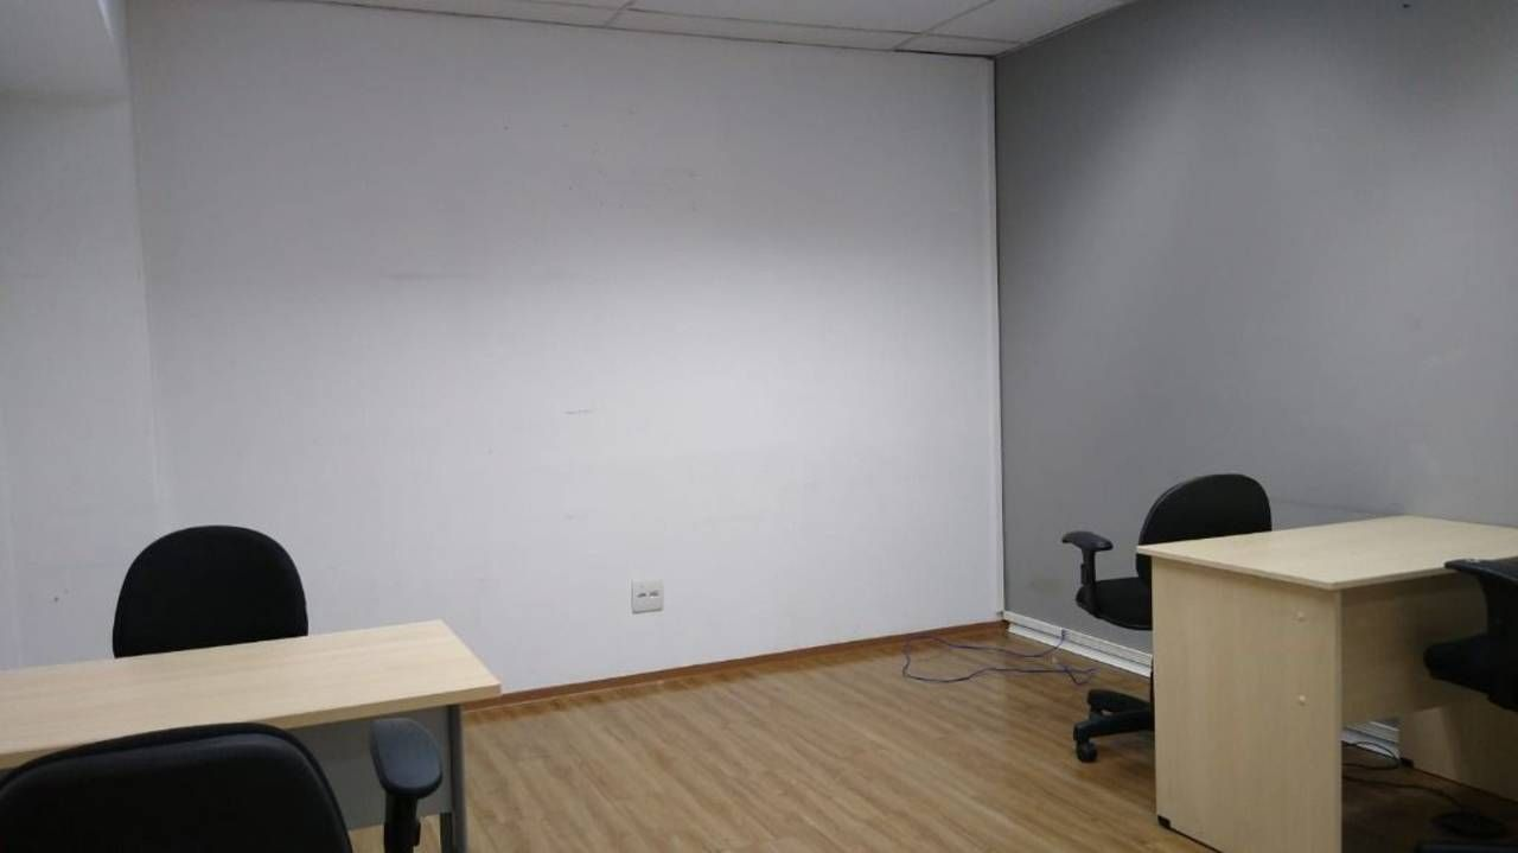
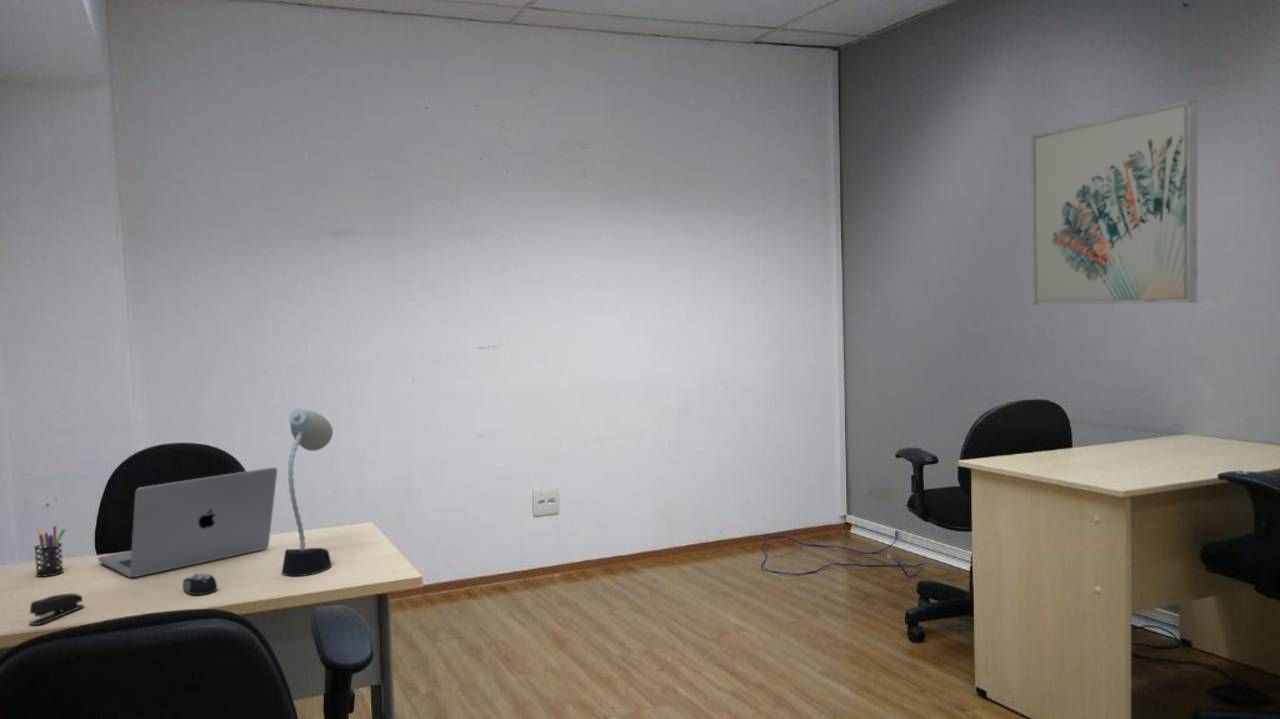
+ wall art (1107, 211)
+ pen holder (51, 548)
+ laptop (187, 514)
+ computer mouse (199, 581)
+ desk lamp (294, 488)
+ stapler (56, 604)
